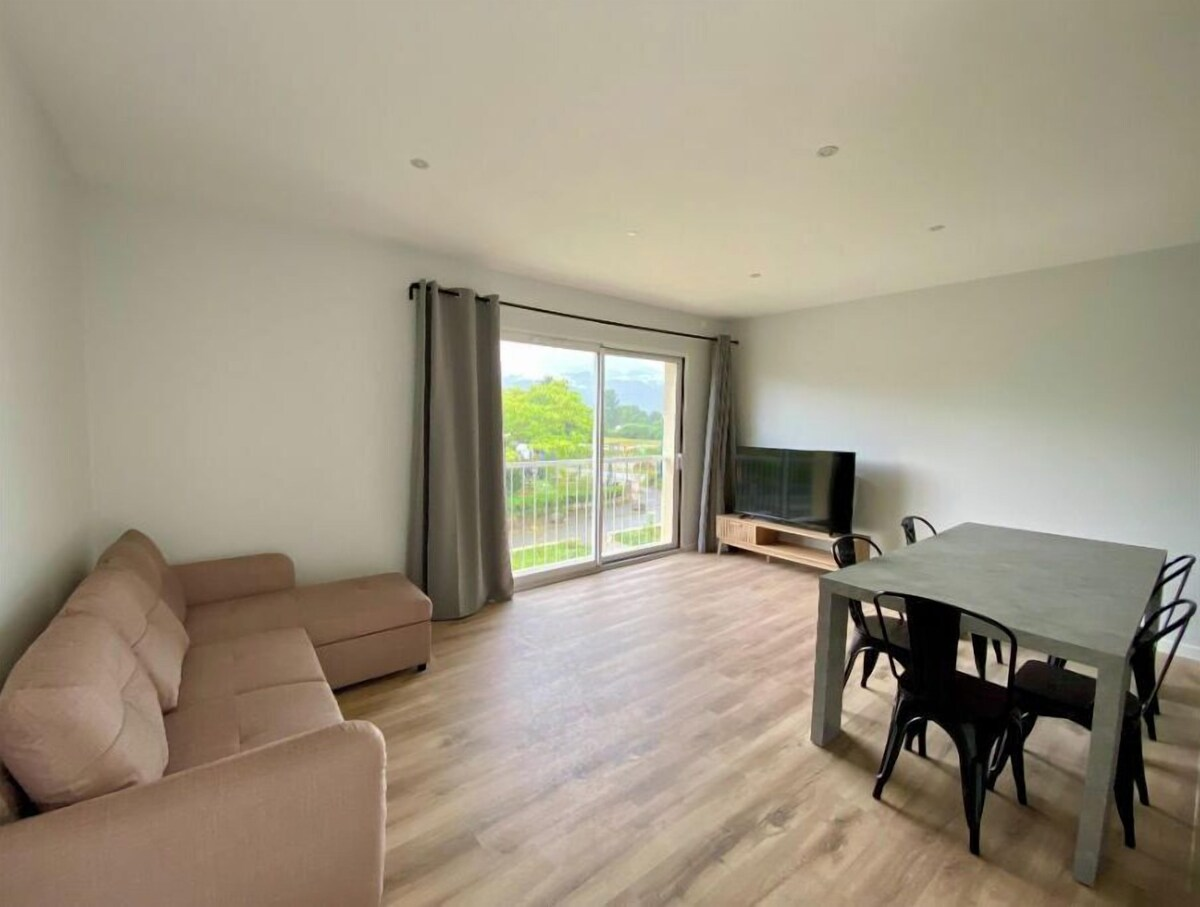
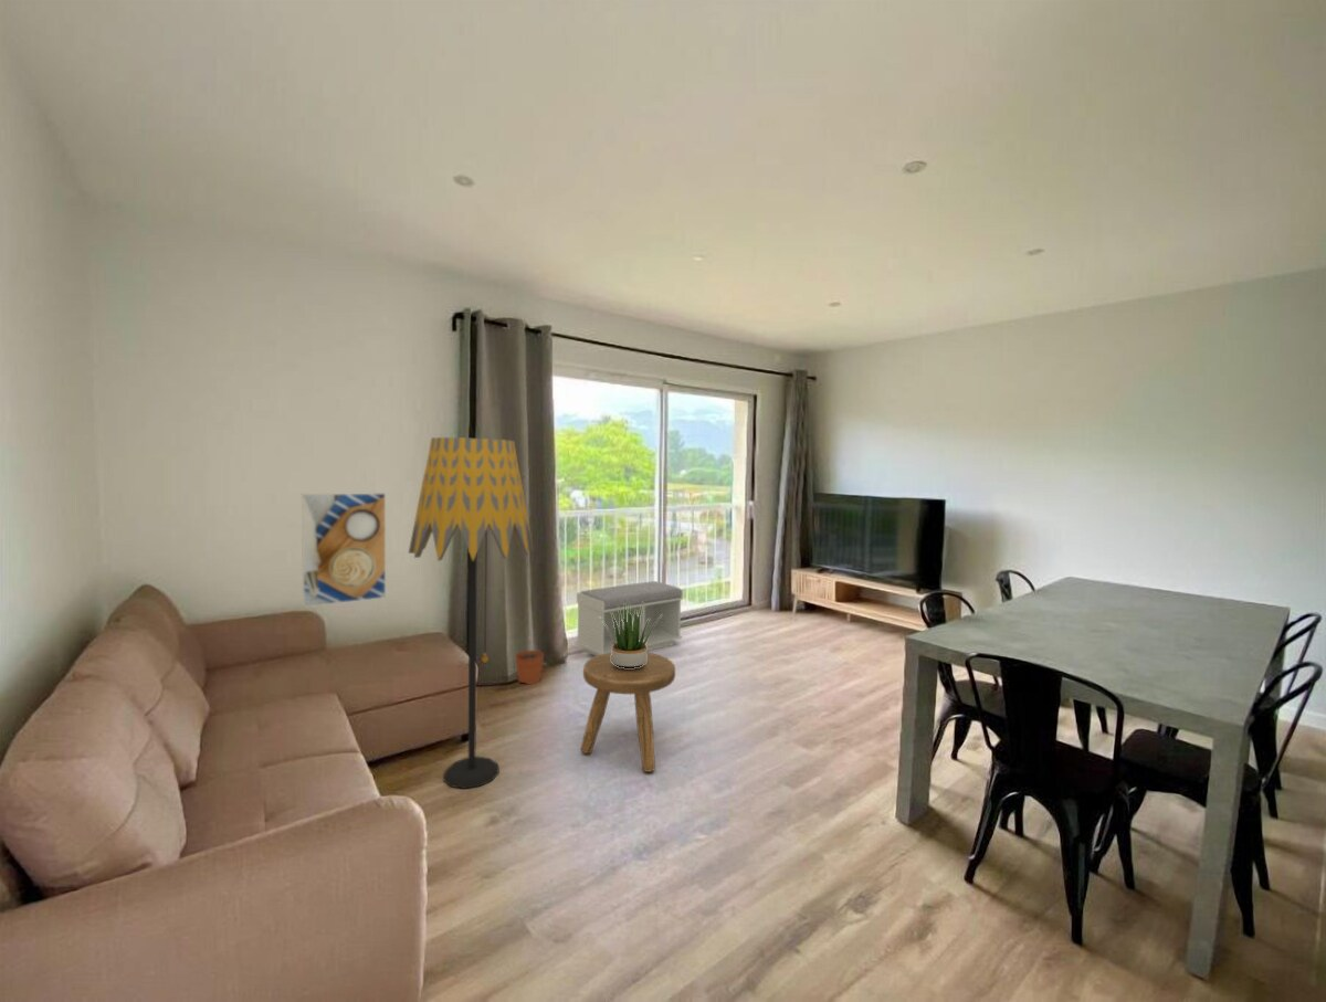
+ plant pot (529, 661)
+ bench (632, 618)
+ floor lamp (472, 609)
+ potted plant (629, 634)
+ stool (635, 708)
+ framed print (345, 547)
